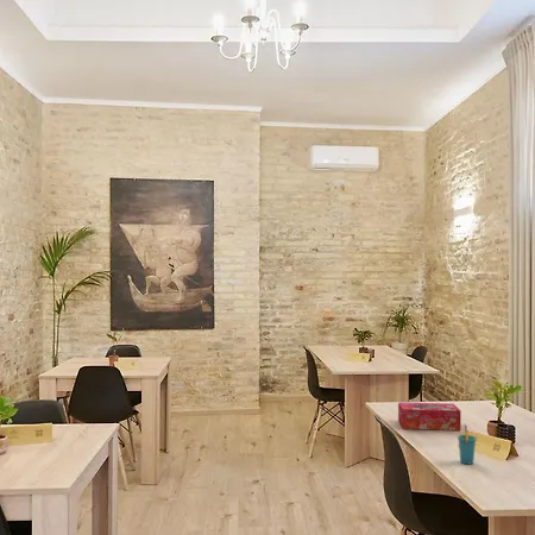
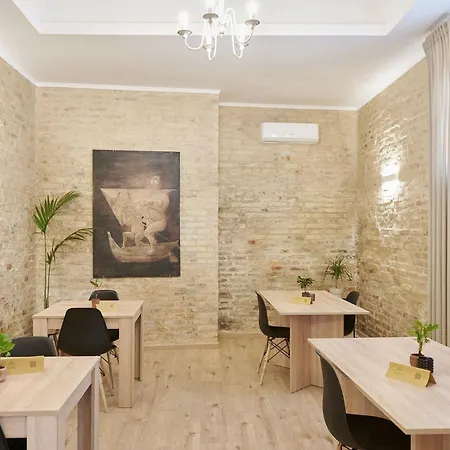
- tissue box (428, 415)
- cup (466, 443)
